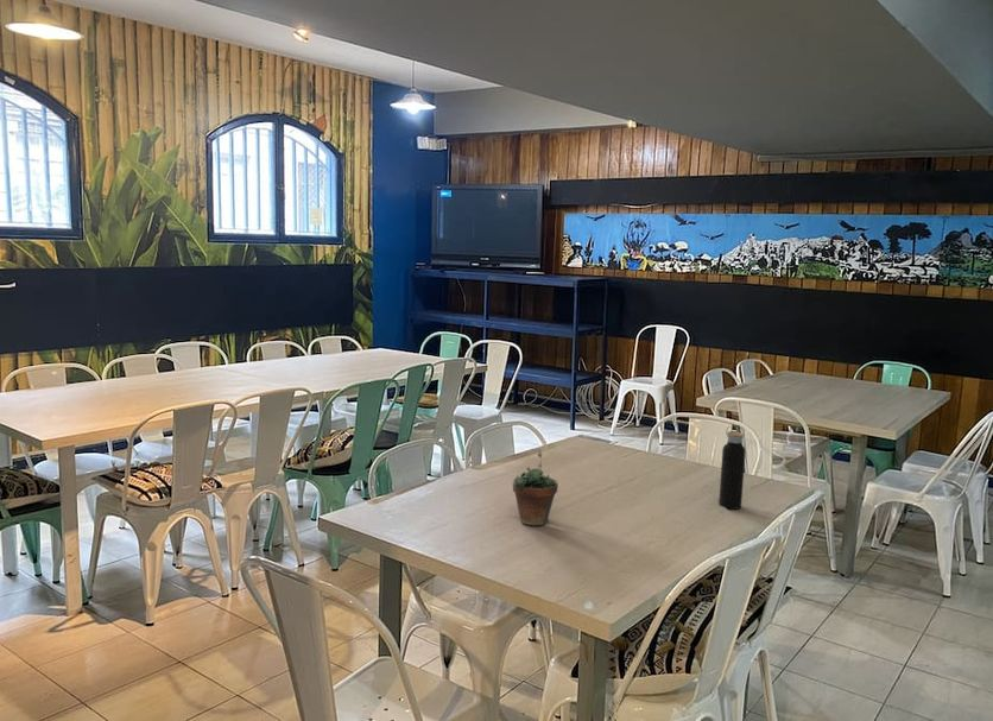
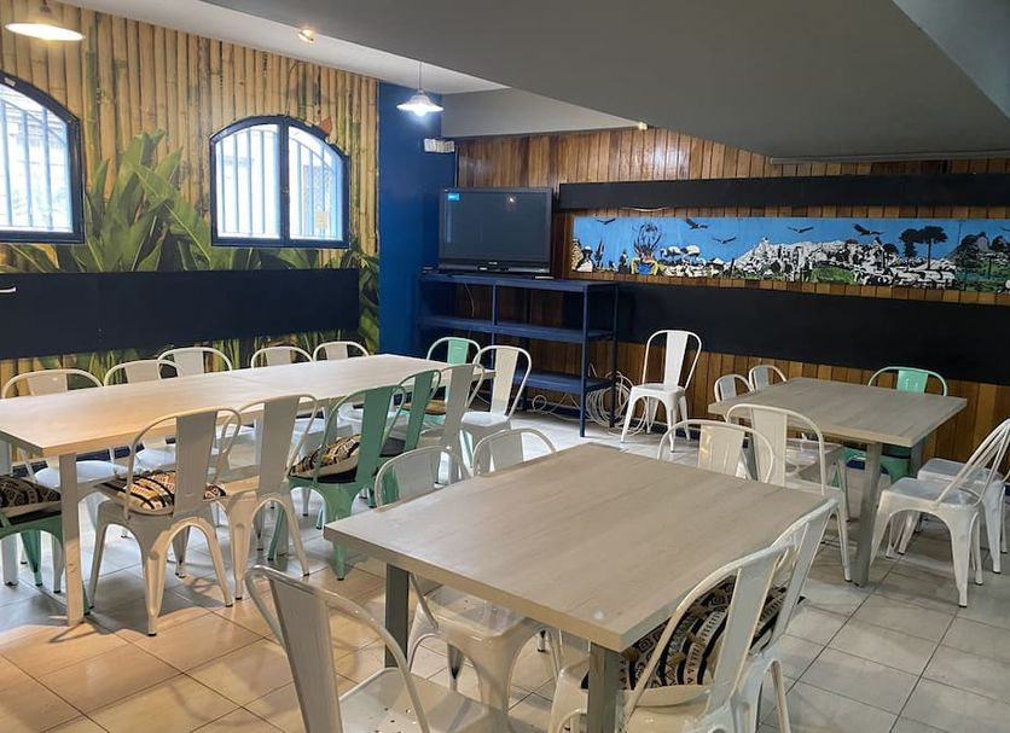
- succulent plant (535, 485)
- water bottle (732, 466)
